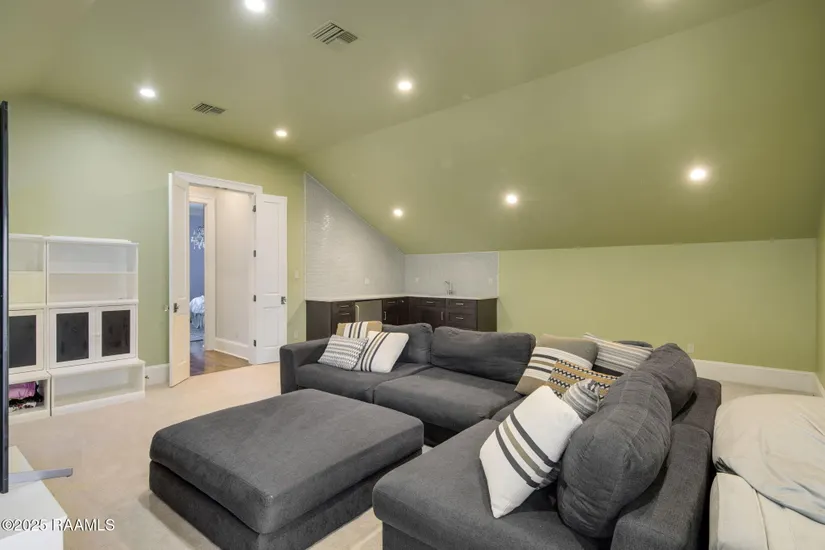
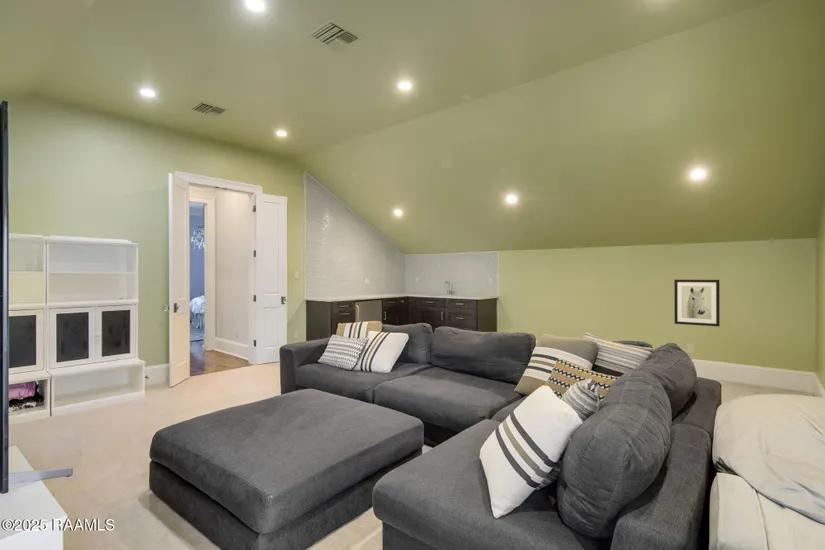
+ wall art (696, 302)
